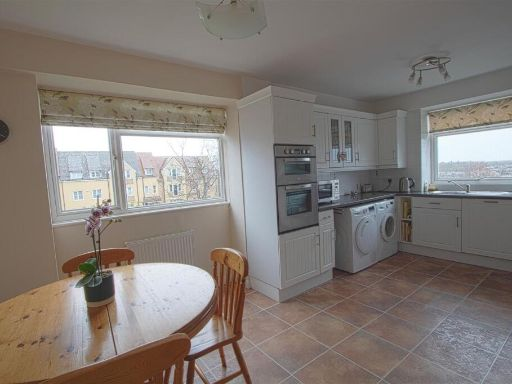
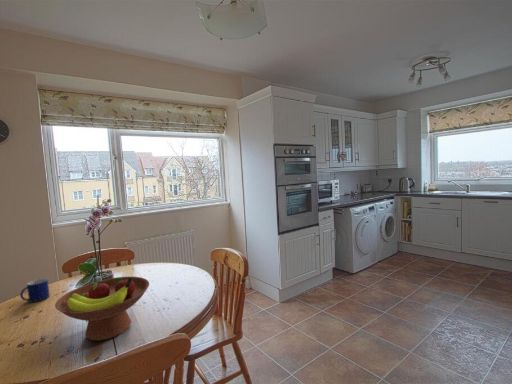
+ mug (34, 291)
+ fruit bowl (106, 303)
